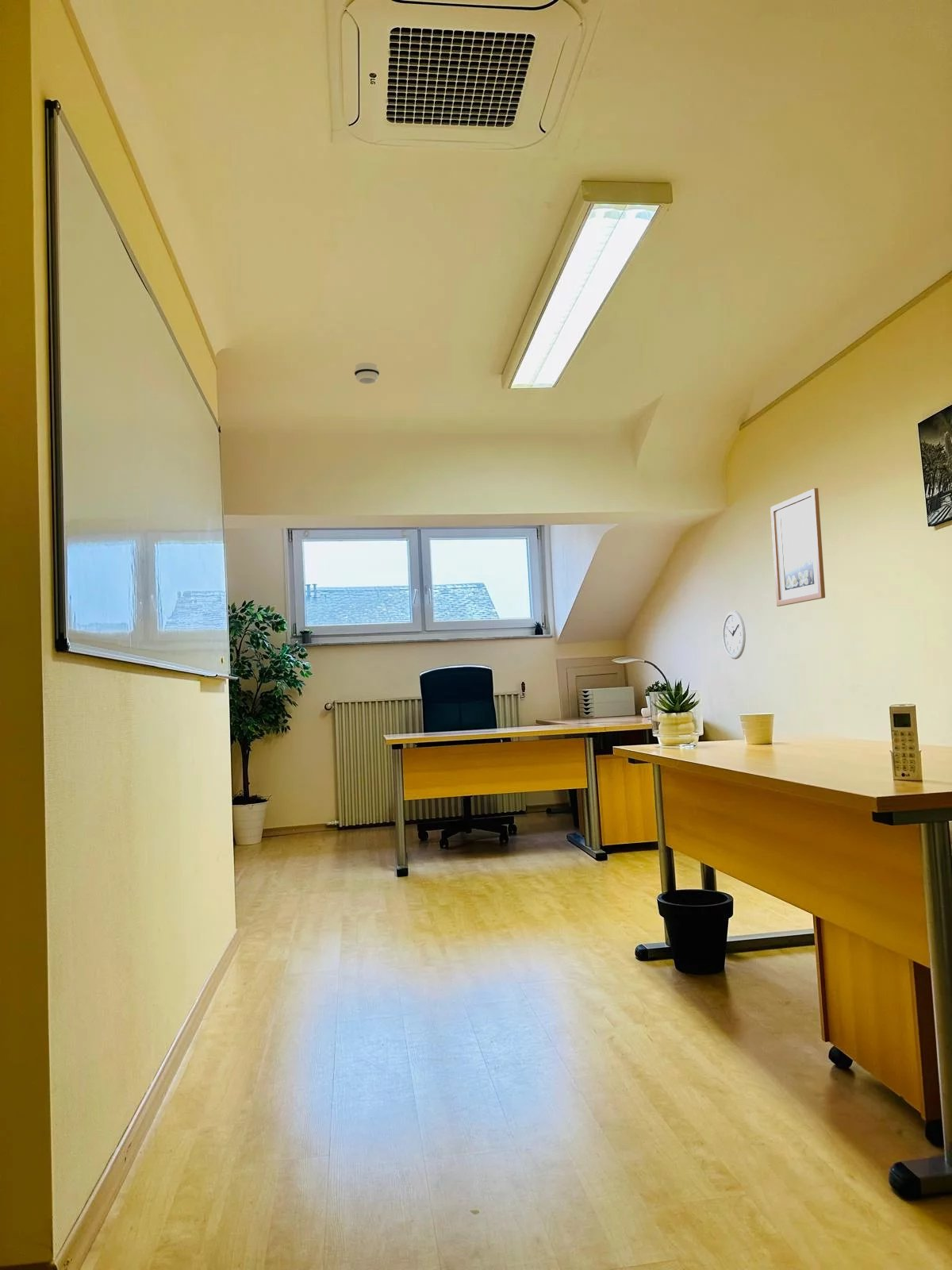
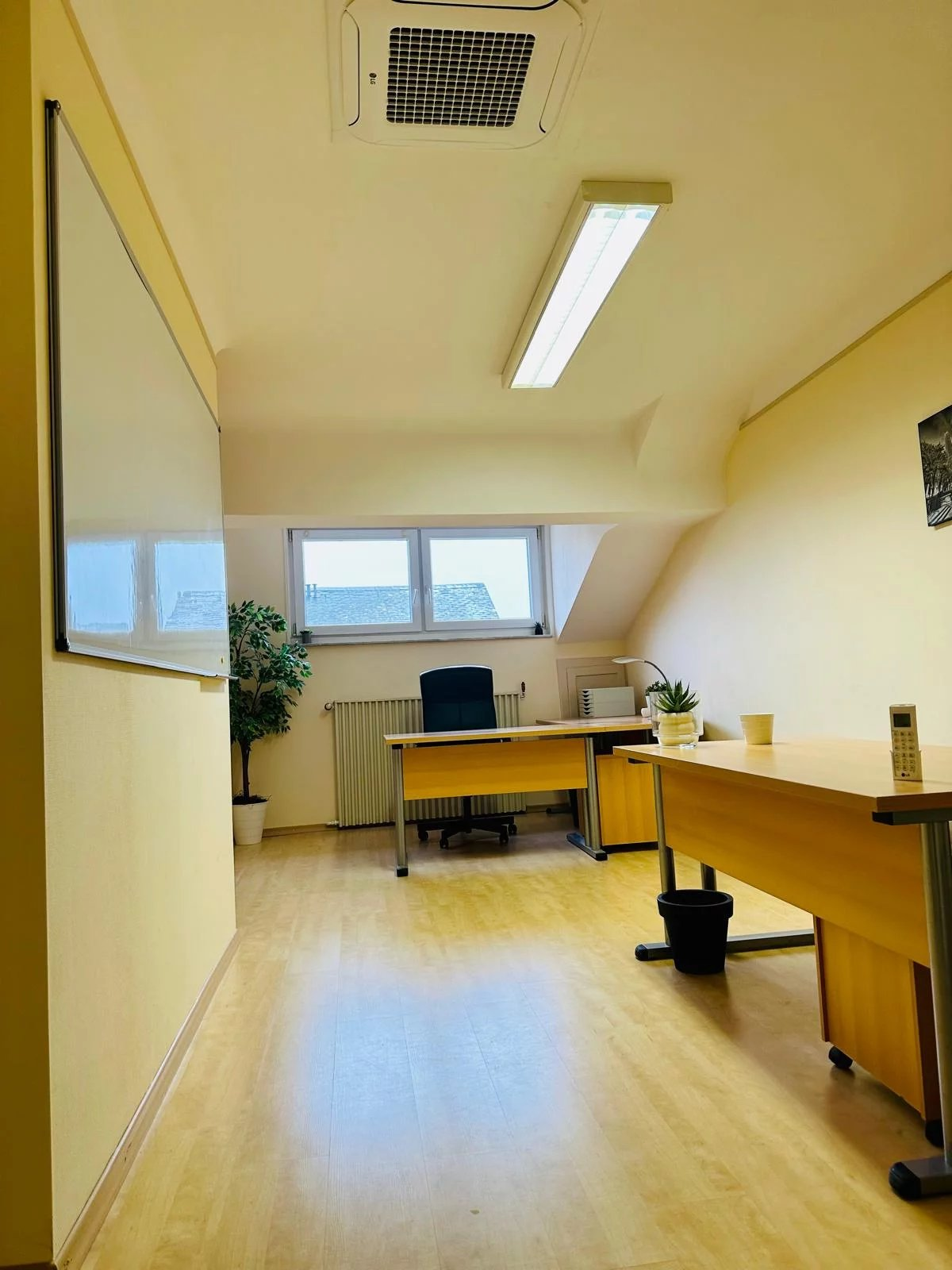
- wall clock (733, 634)
- wall art (796, 549)
- smoke detector (367, 373)
